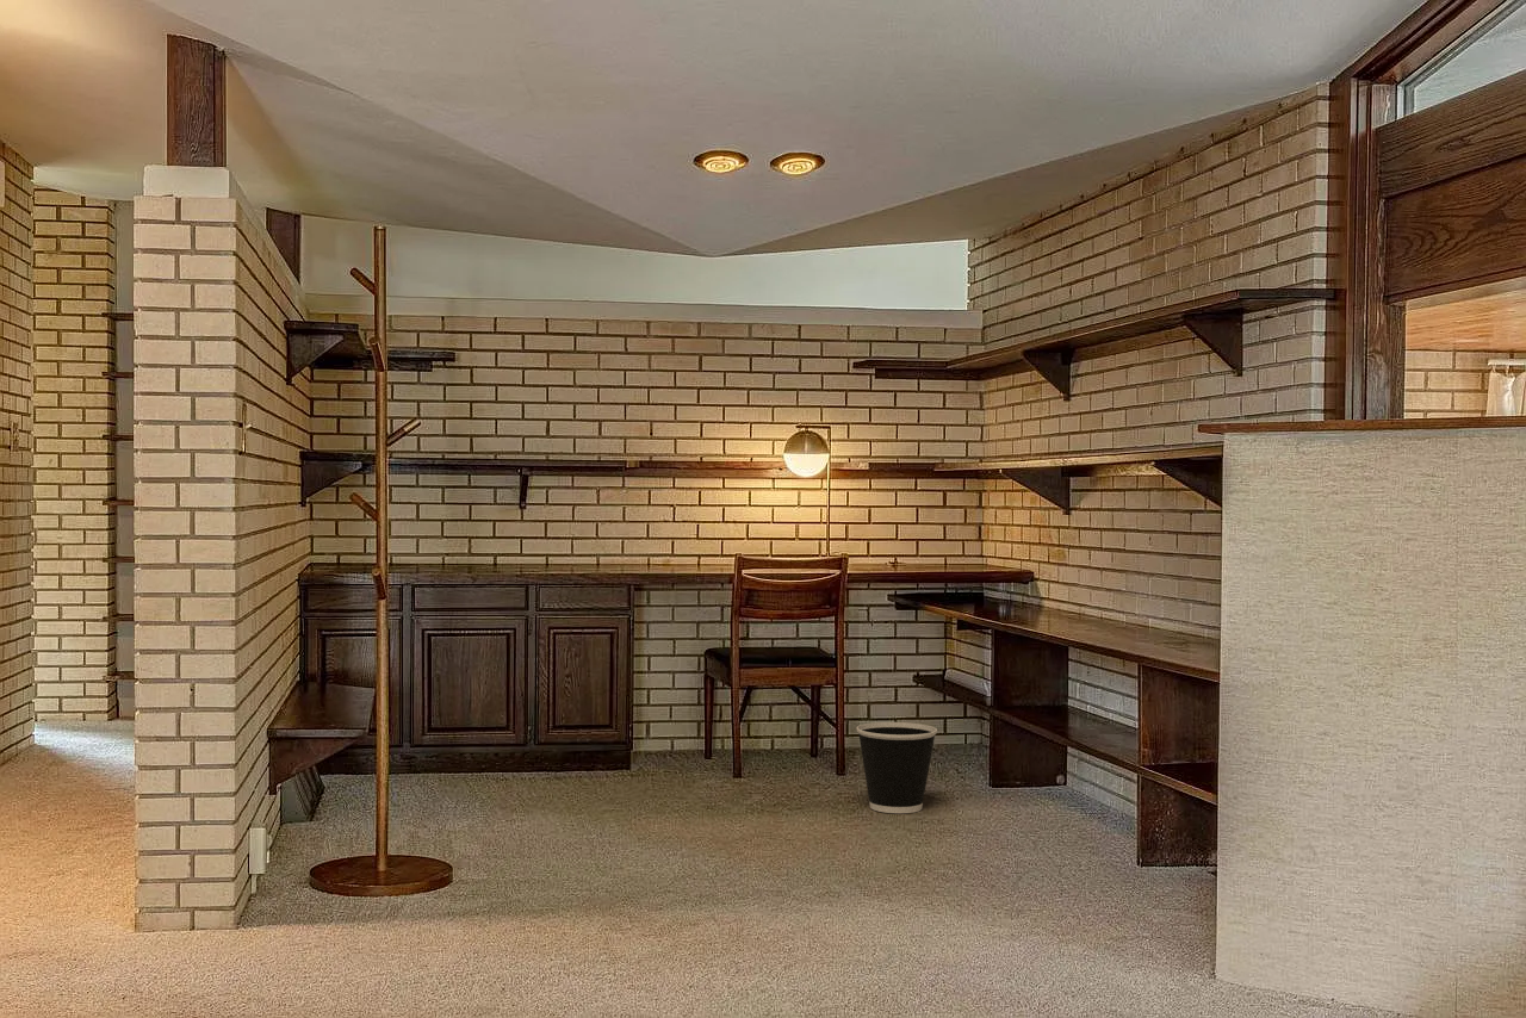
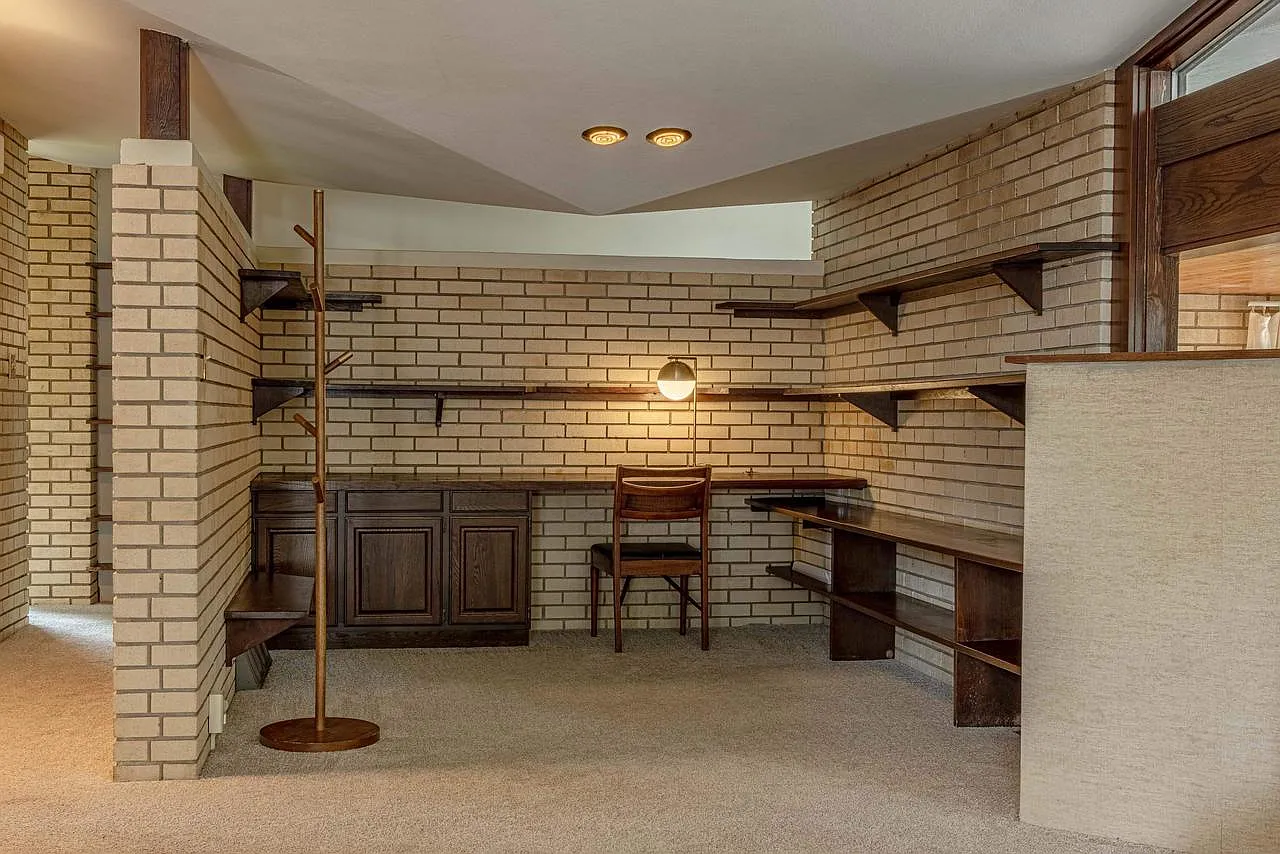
- wastebasket (895, 768)
